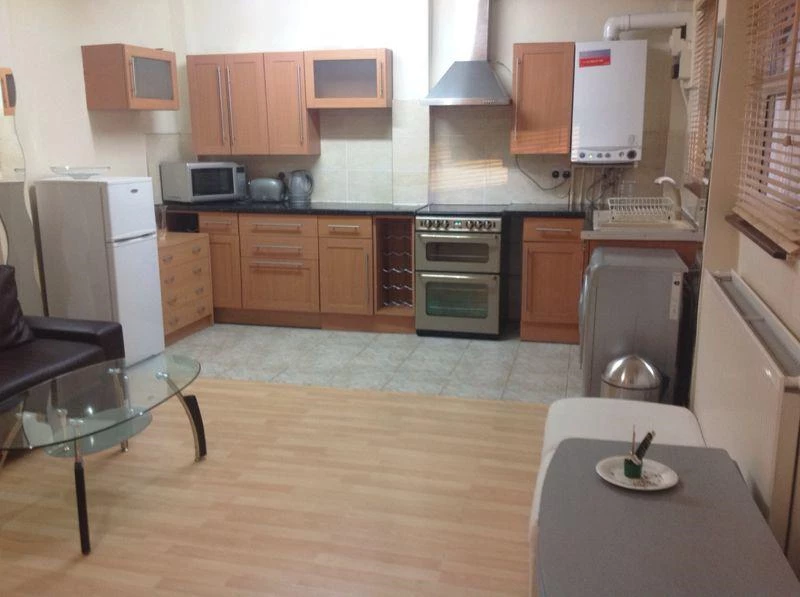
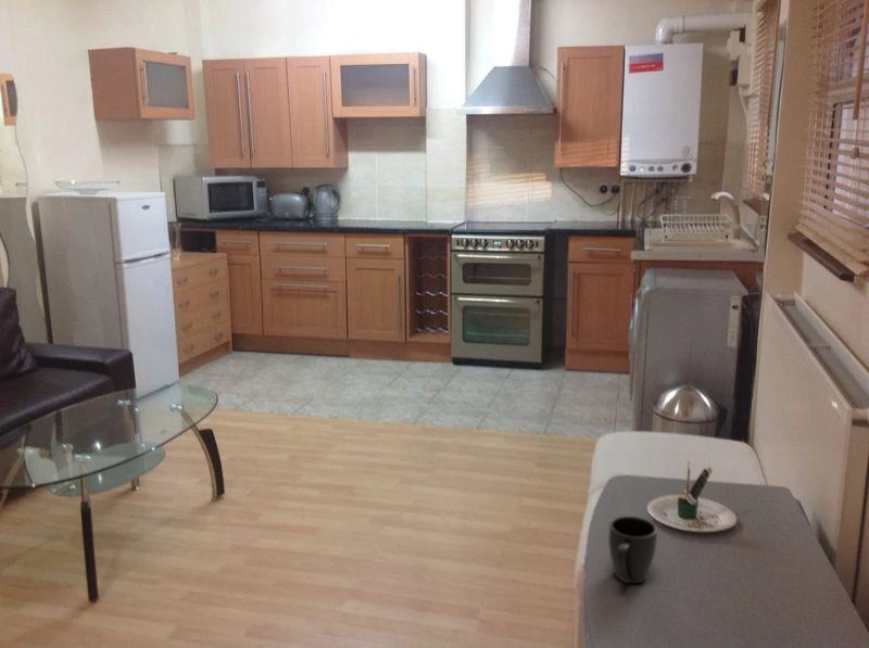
+ mug (628, 556)
